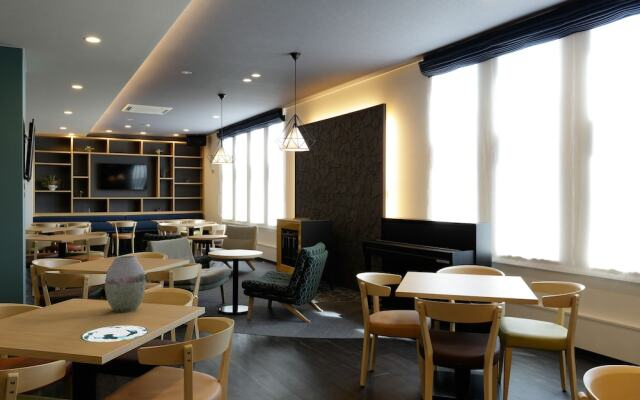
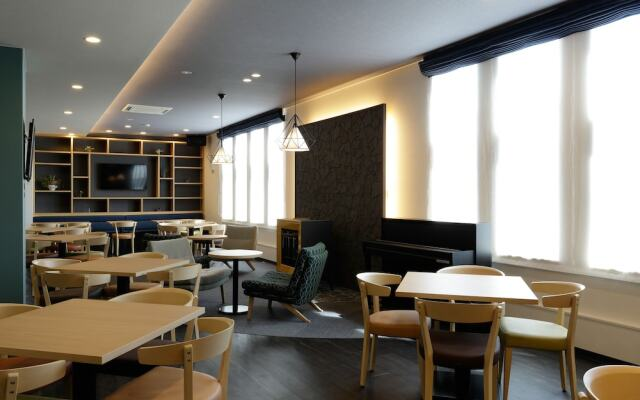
- plate (115, 330)
- vase (125, 283)
